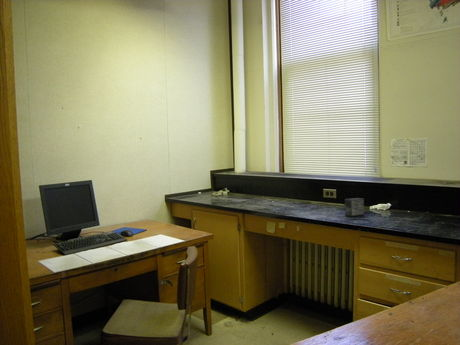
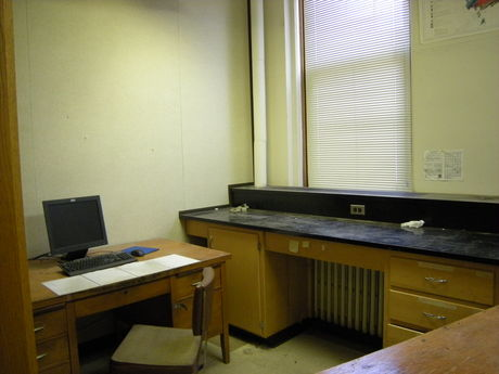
- small box (354, 206)
